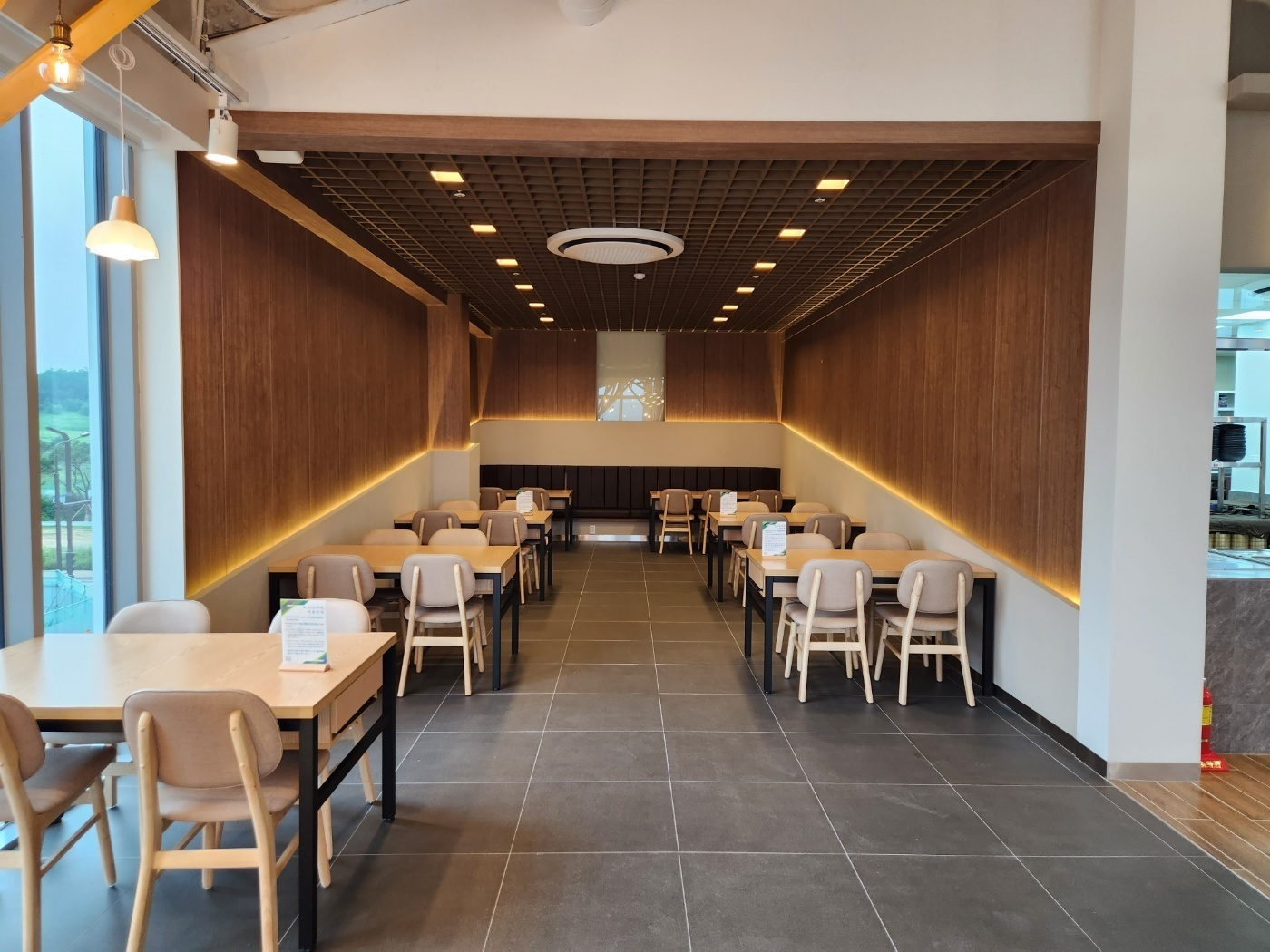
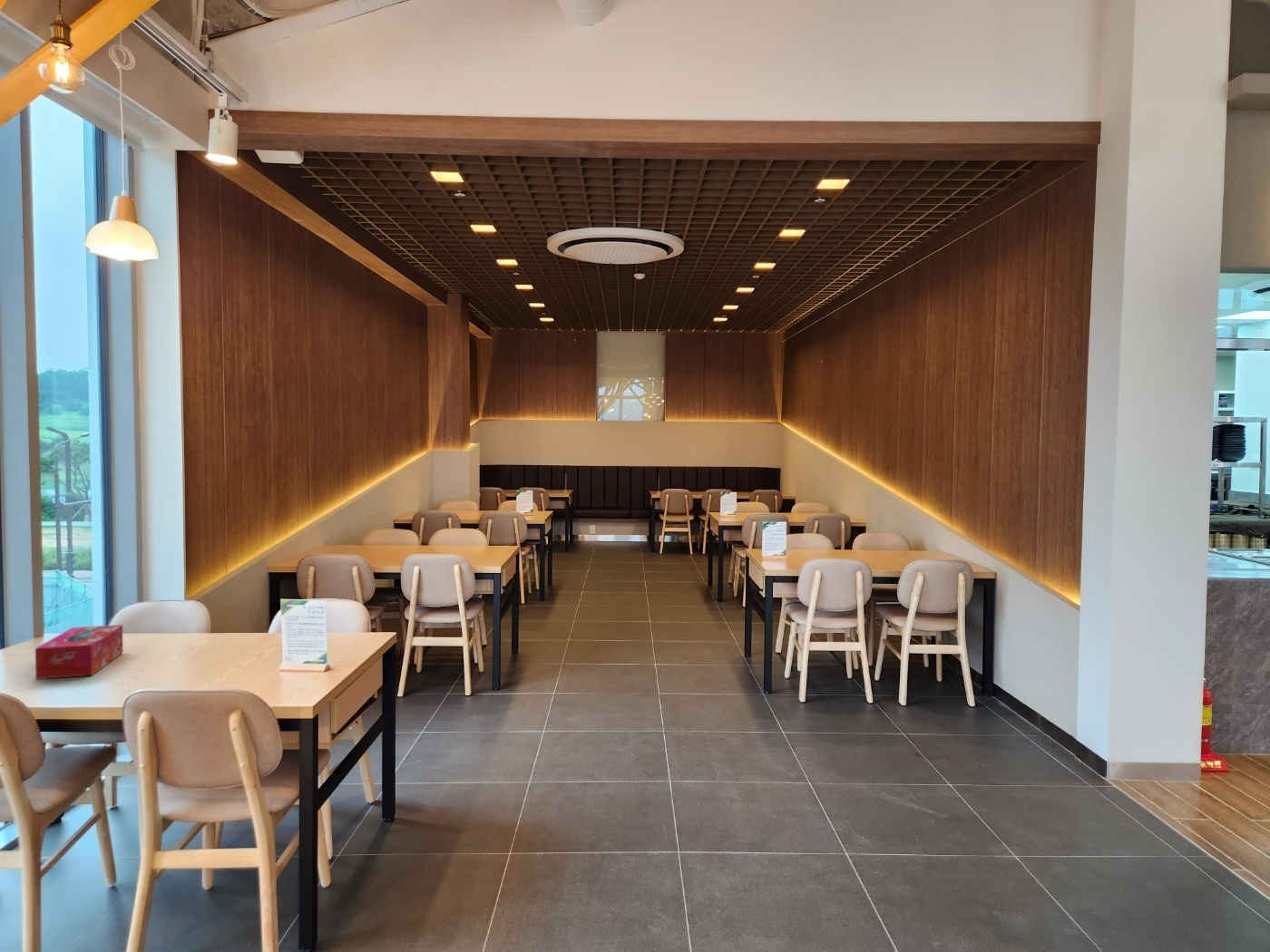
+ tissue box (82, 650)
